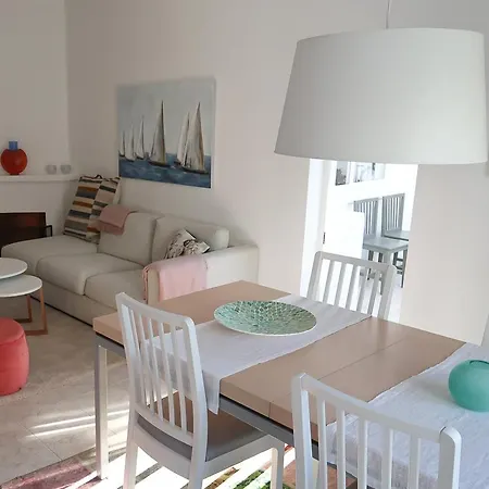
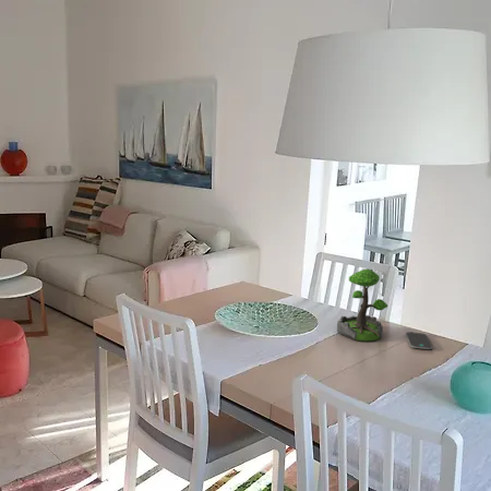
+ plant (363, 300)
+ smartphone (418, 340)
